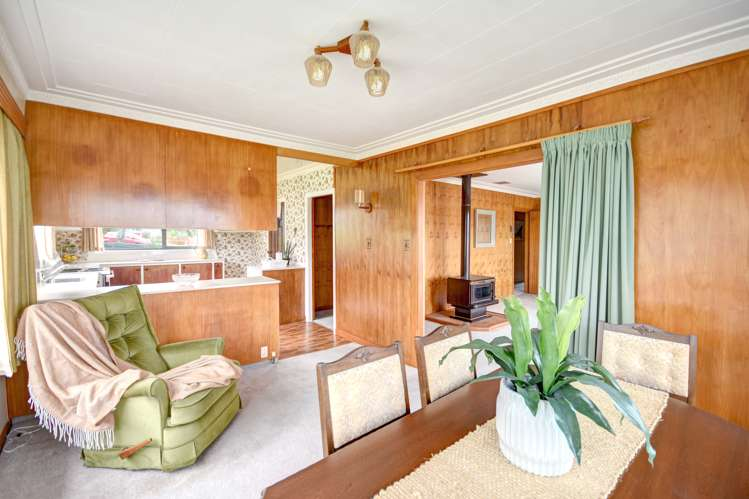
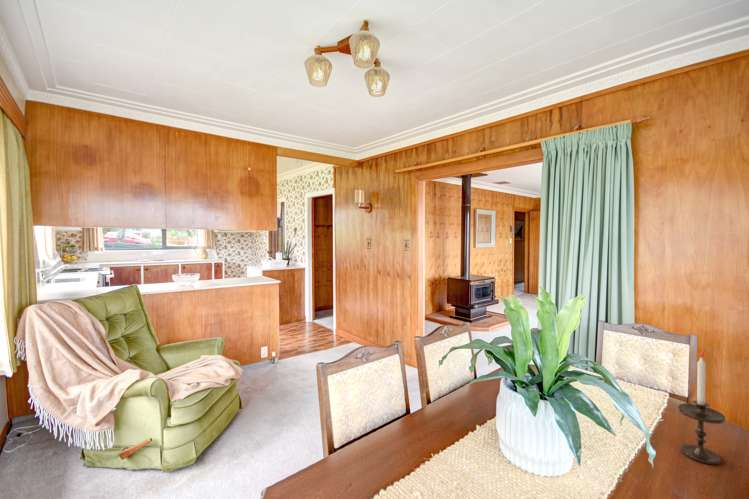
+ candlestick (701, 402)
